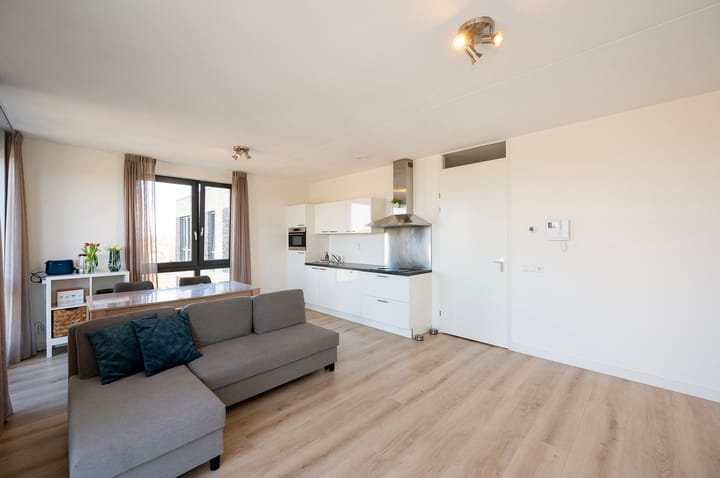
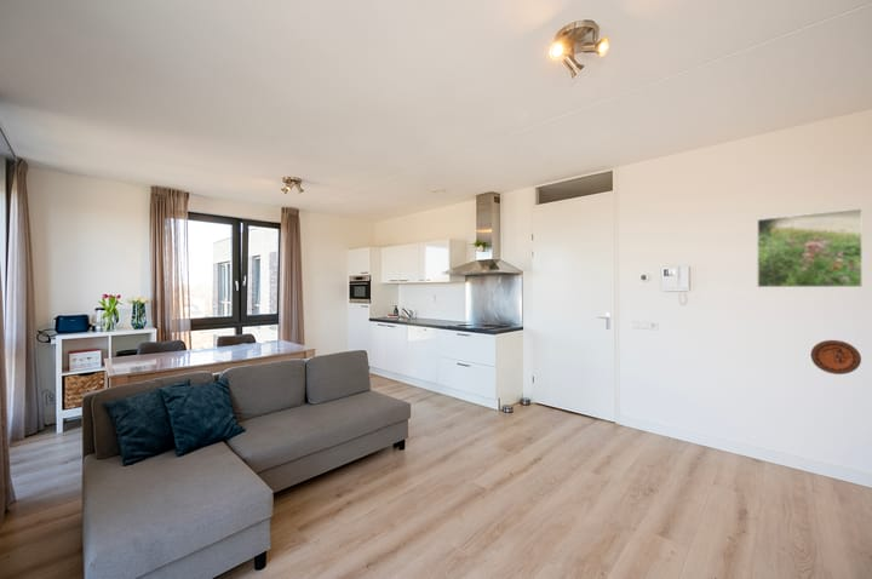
+ decorative plate (834, 356)
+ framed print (805, 251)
